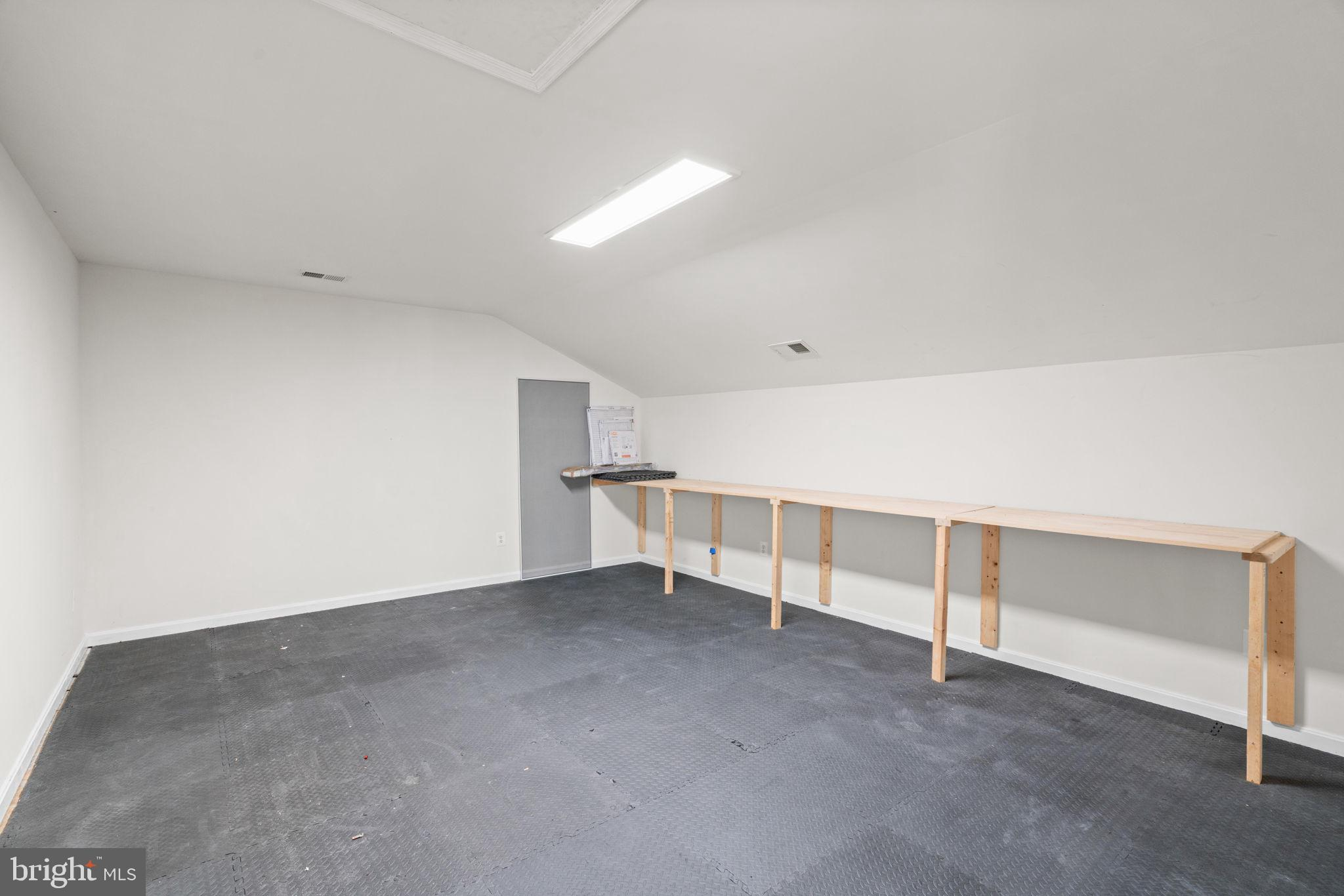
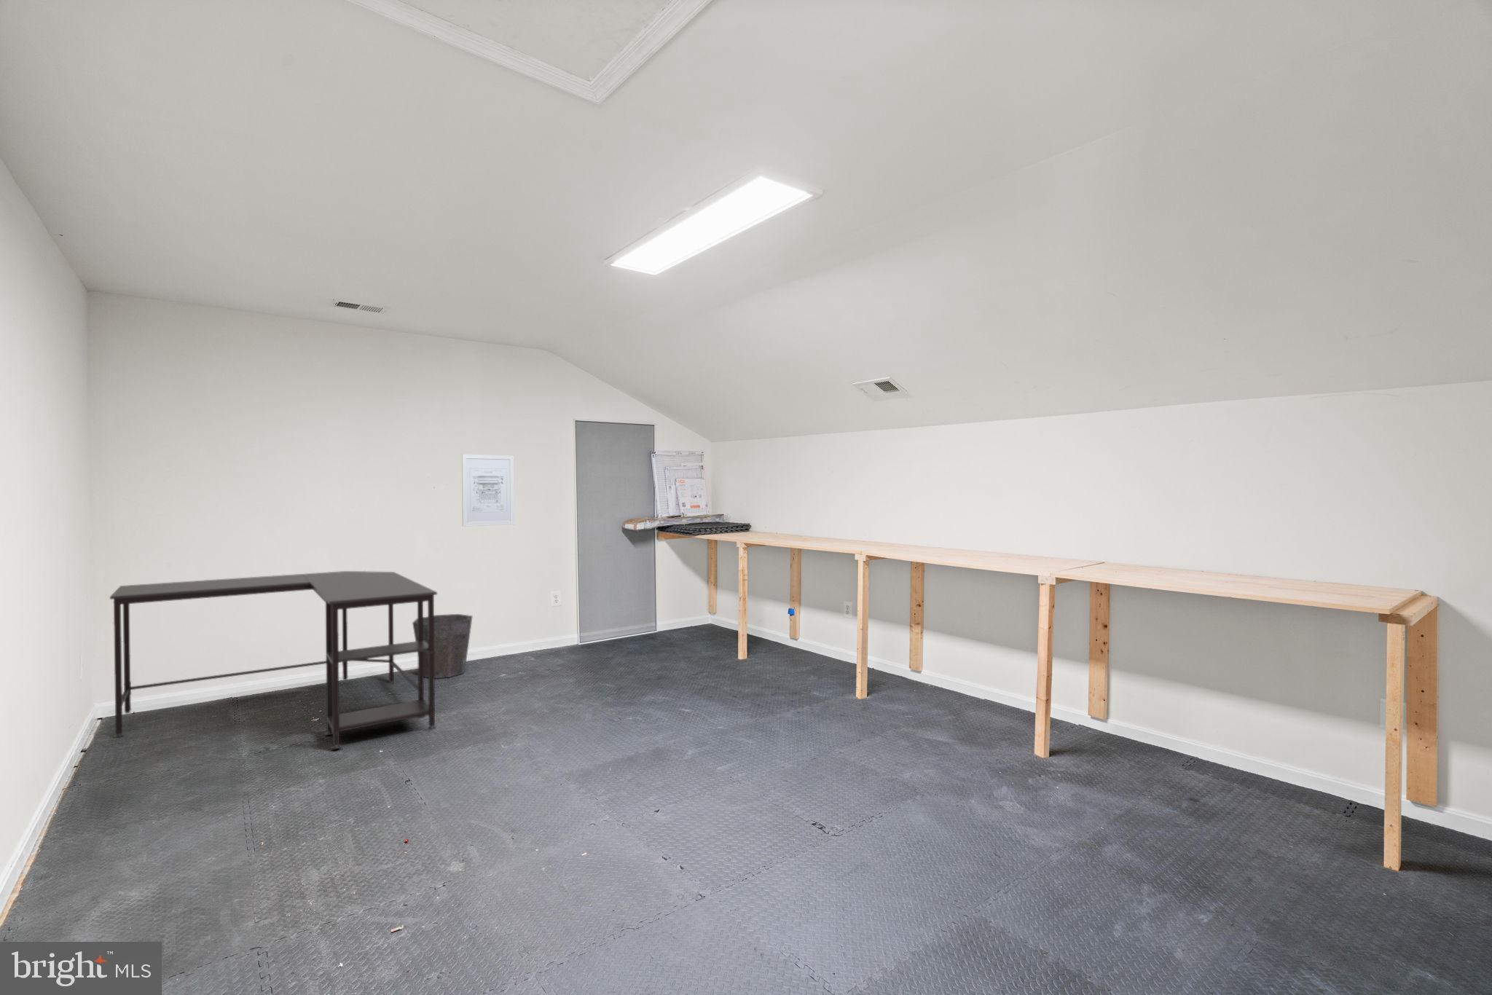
+ waste bin (443, 645)
+ desk (274, 667)
+ wall art (488, 490)
